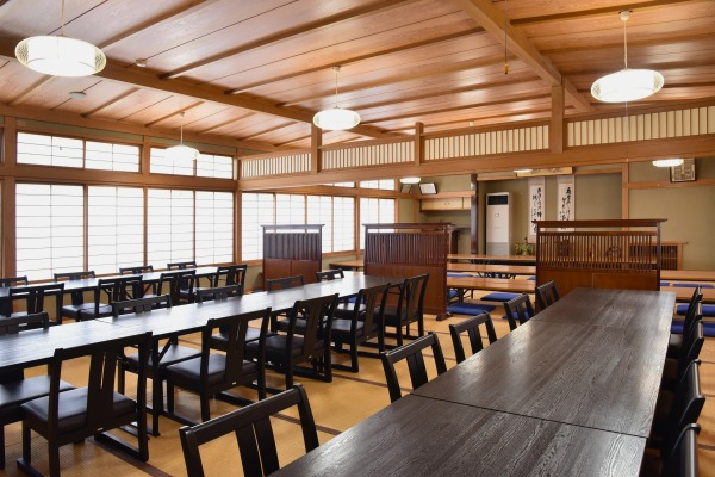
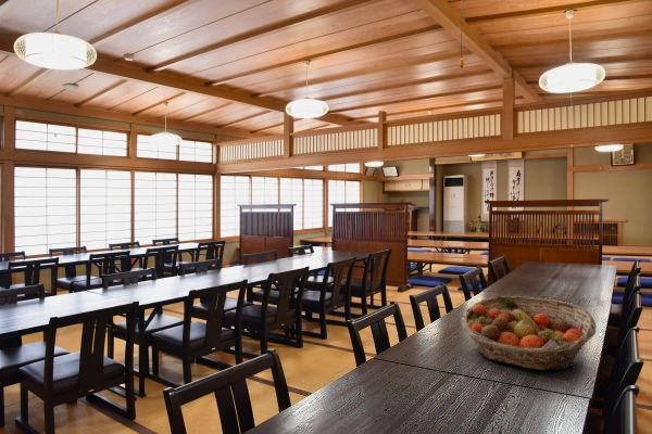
+ fruit basket (524, 330)
